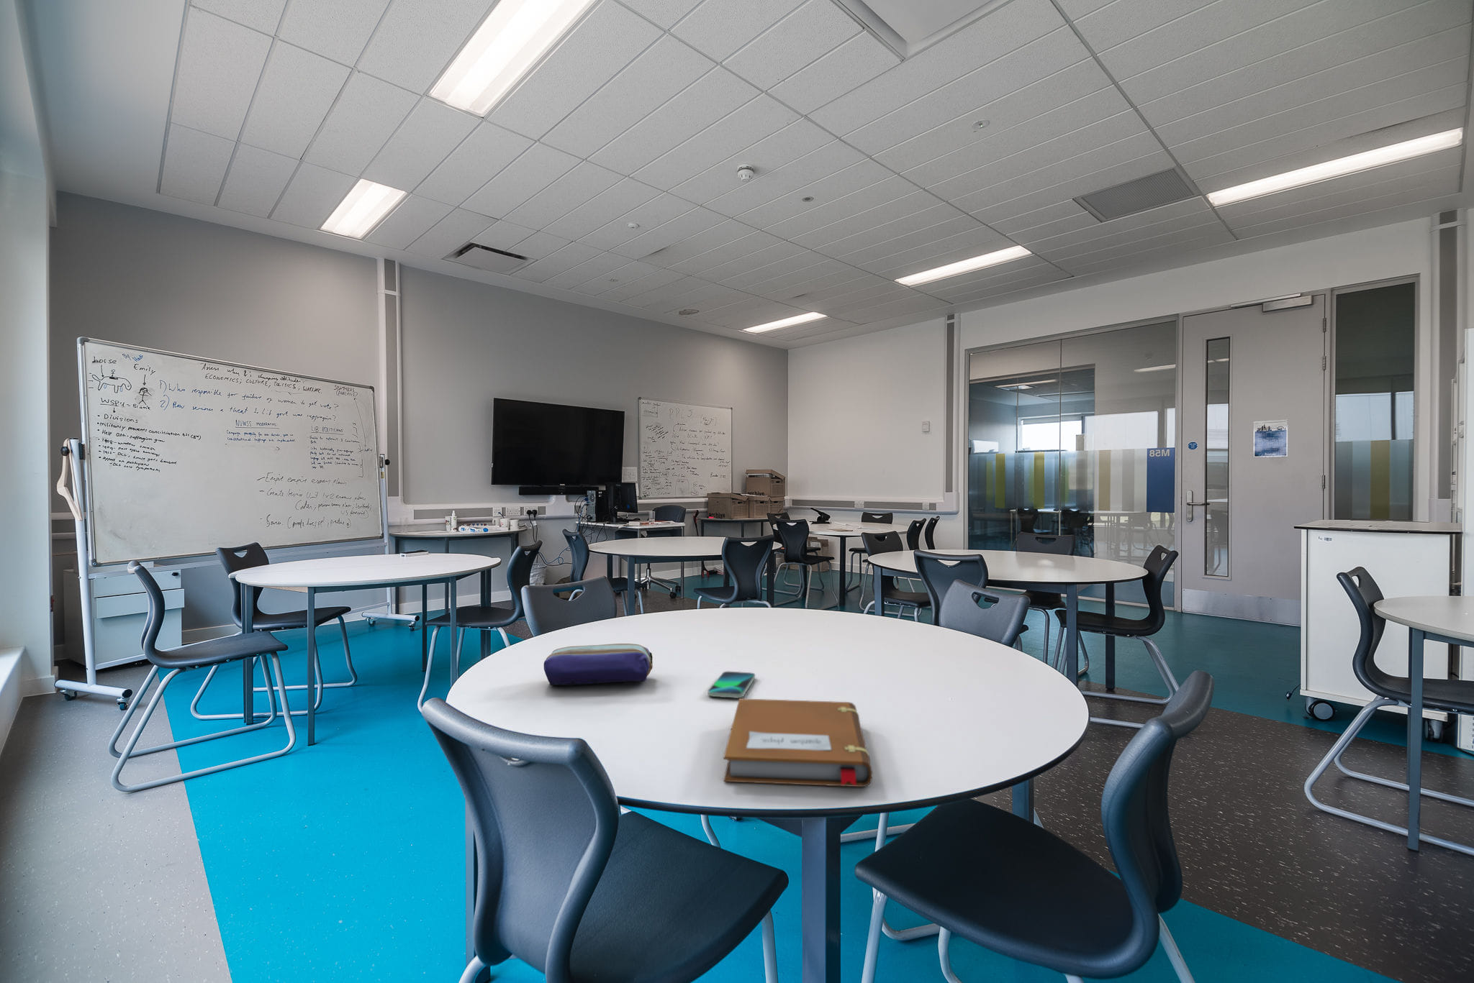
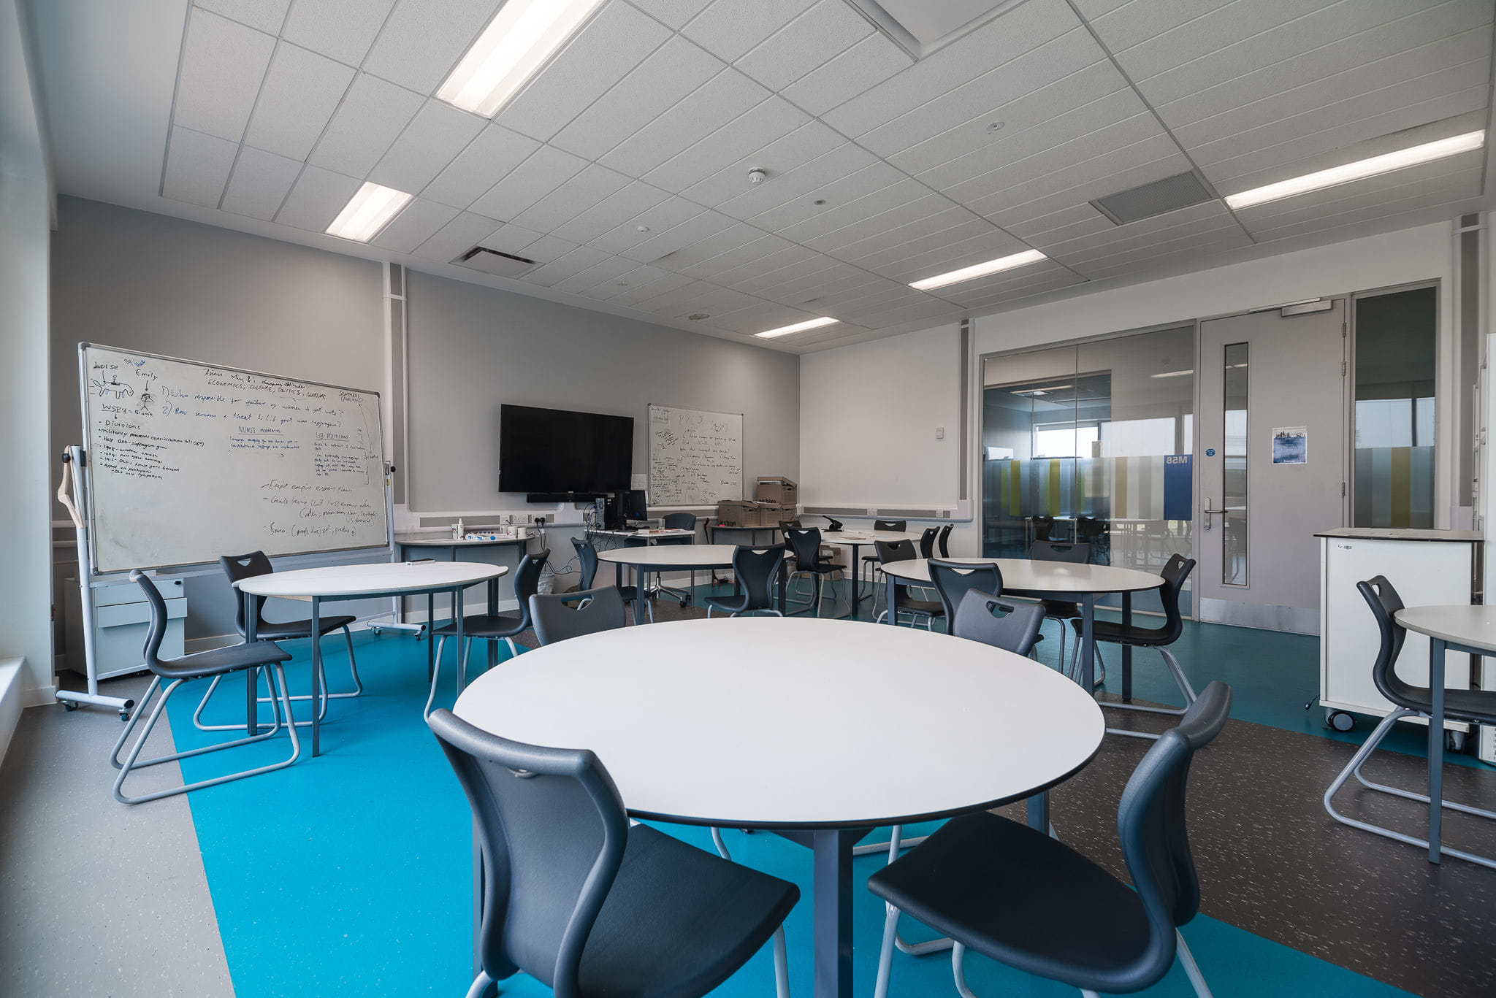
- notebook (798, 738)
- smartphone (732, 683)
- pencil case (599, 665)
